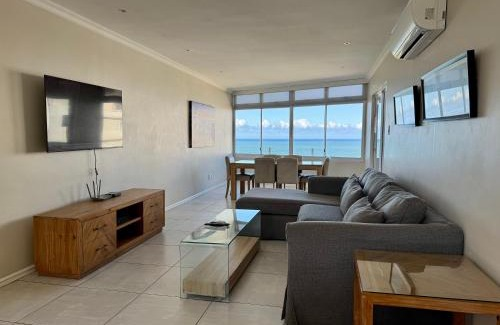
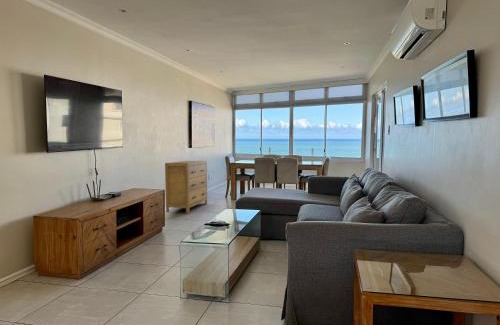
+ dresser (188, 185)
